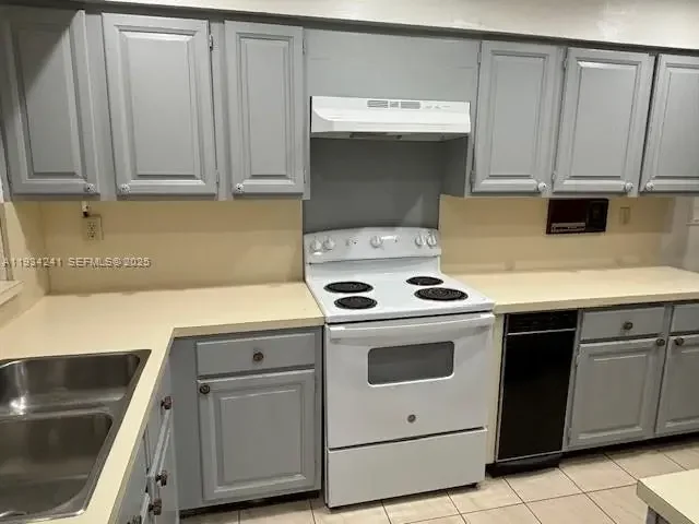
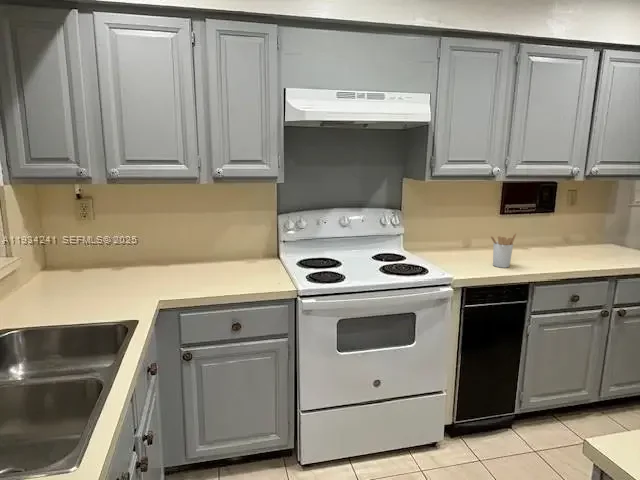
+ utensil holder (503, 250)
